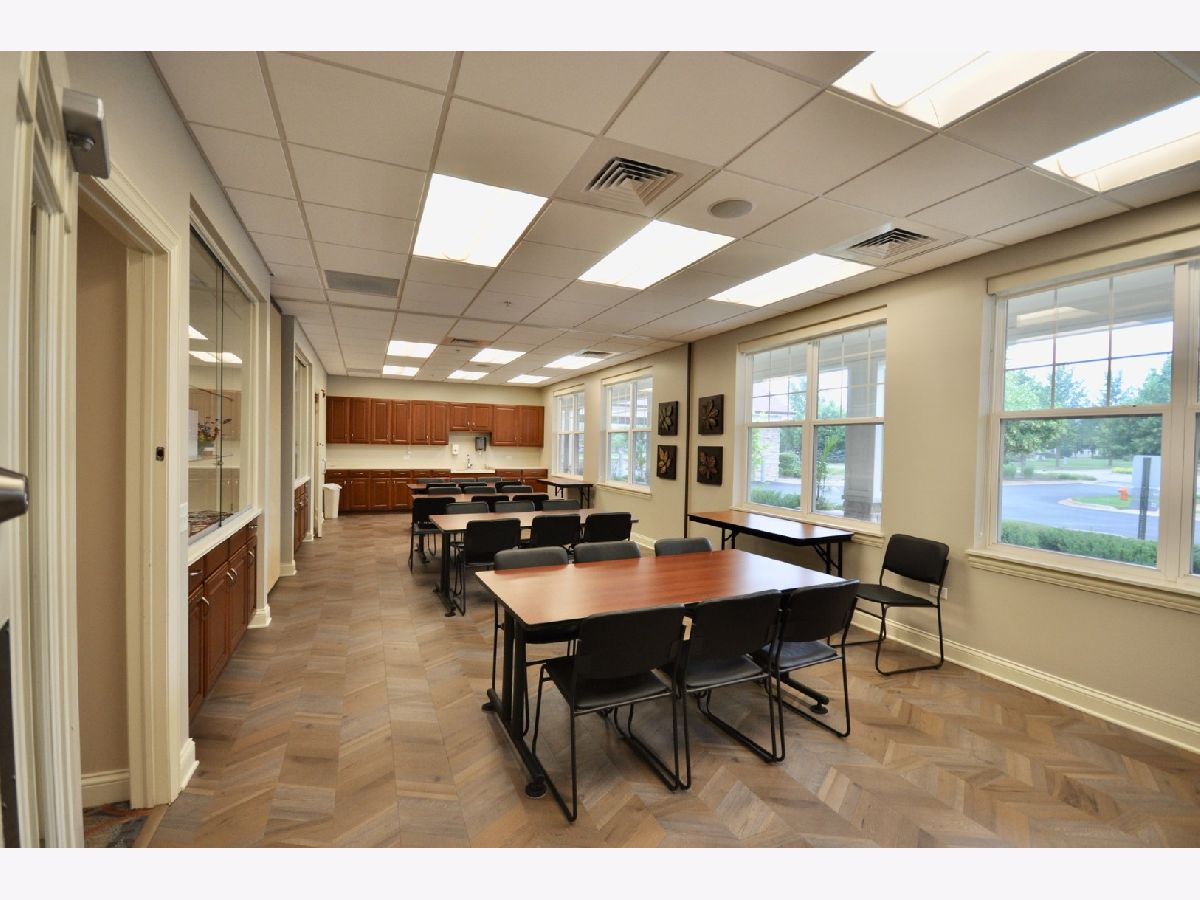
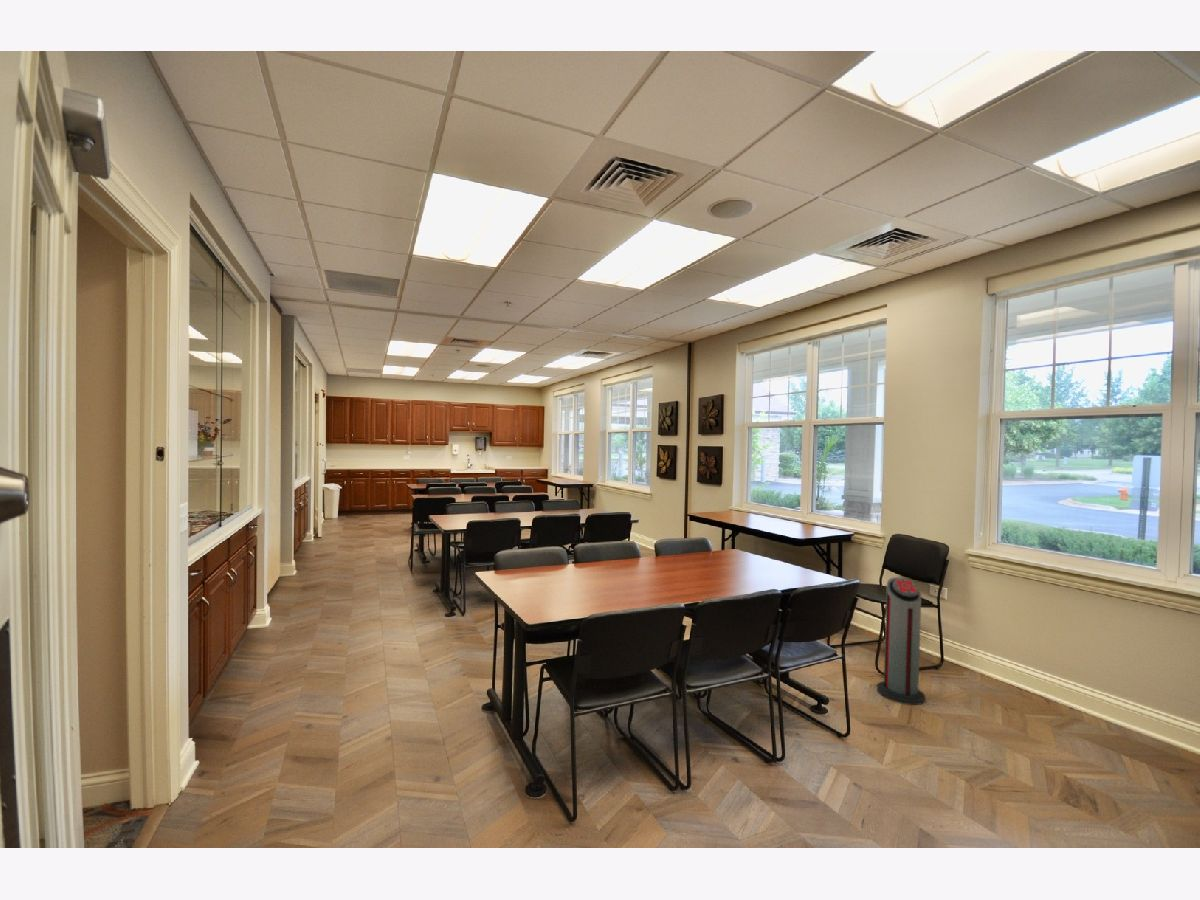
+ air purifier (902, 637)
